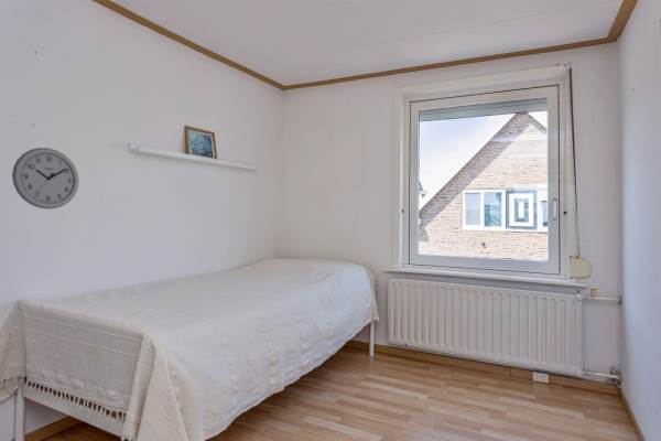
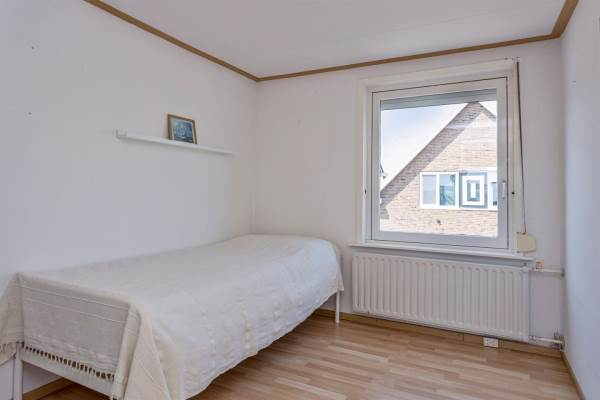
- wall clock (47, 178)
